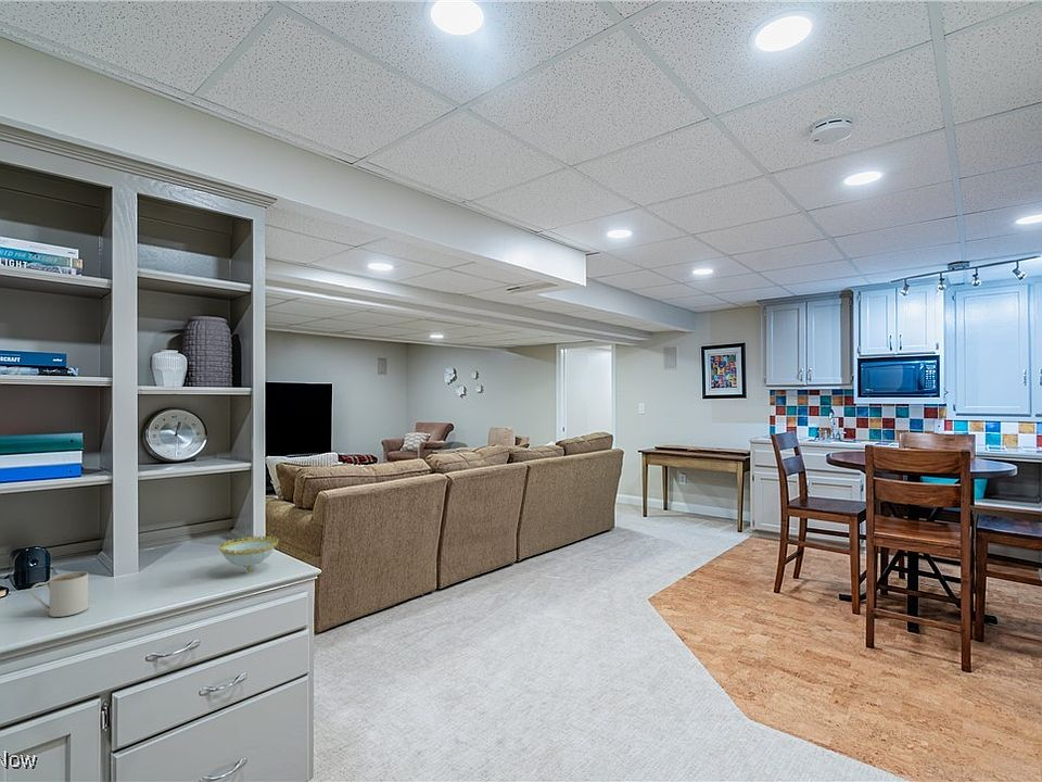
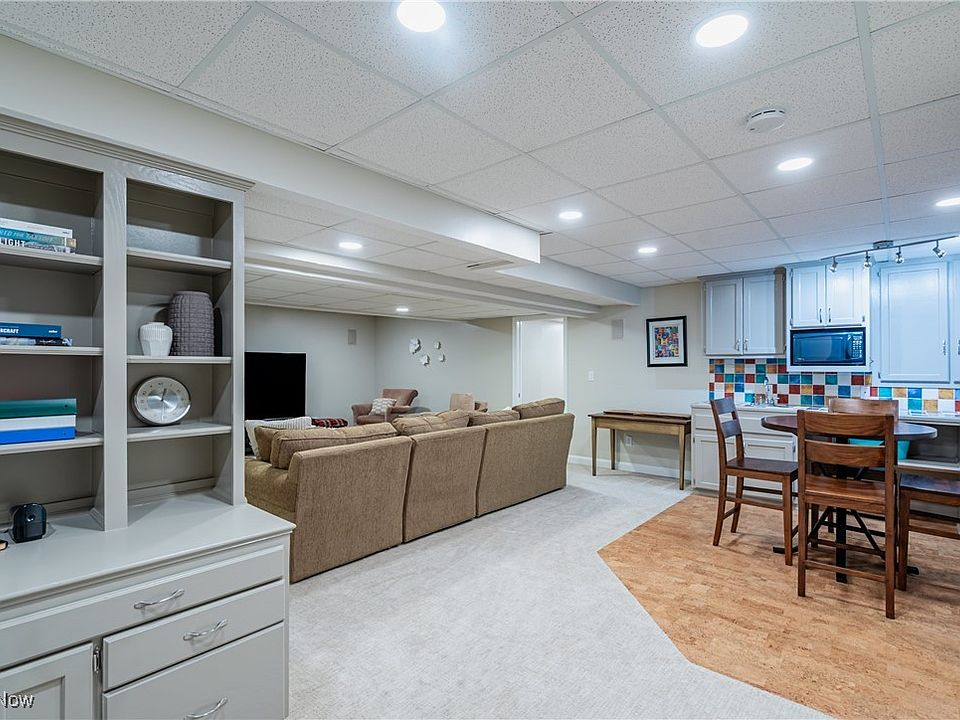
- decorative bowl (249, 556)
- mug (60, 594)
